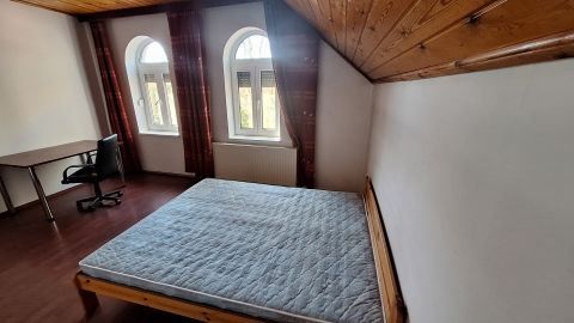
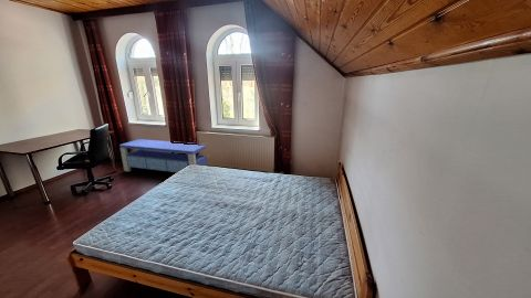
+ storage bench (165, 158)
